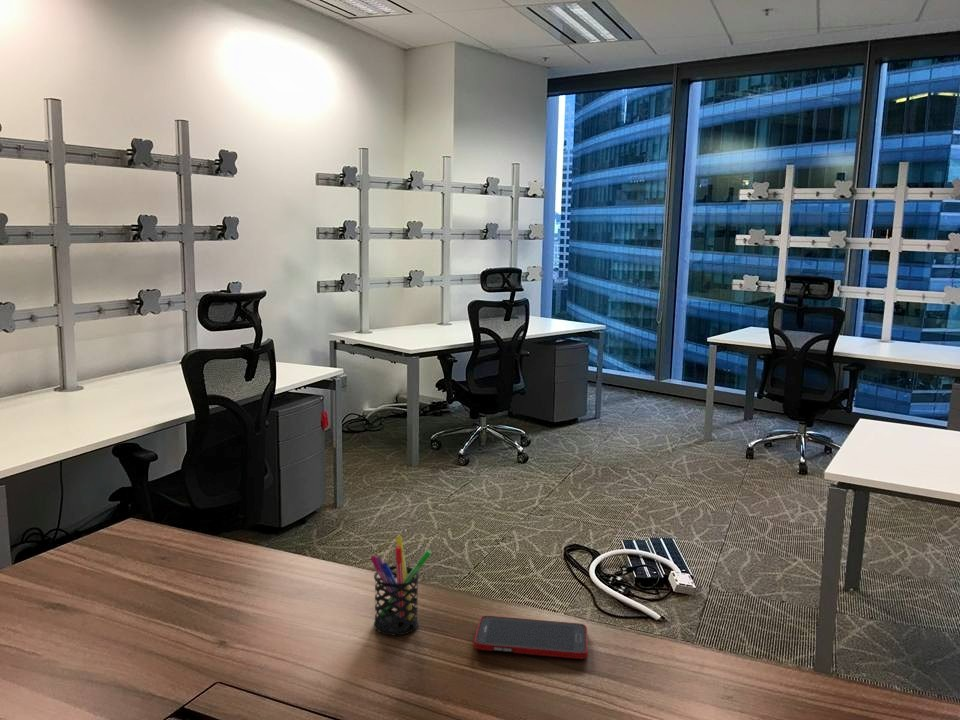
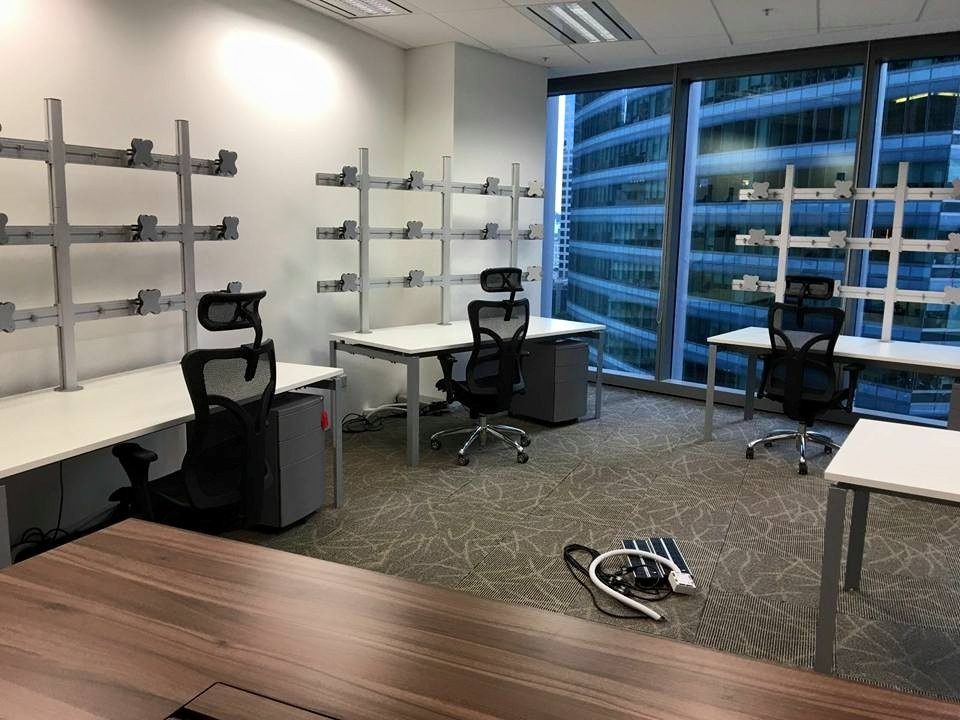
- pen holder (401, 582)
- cell phone (531, 636)
